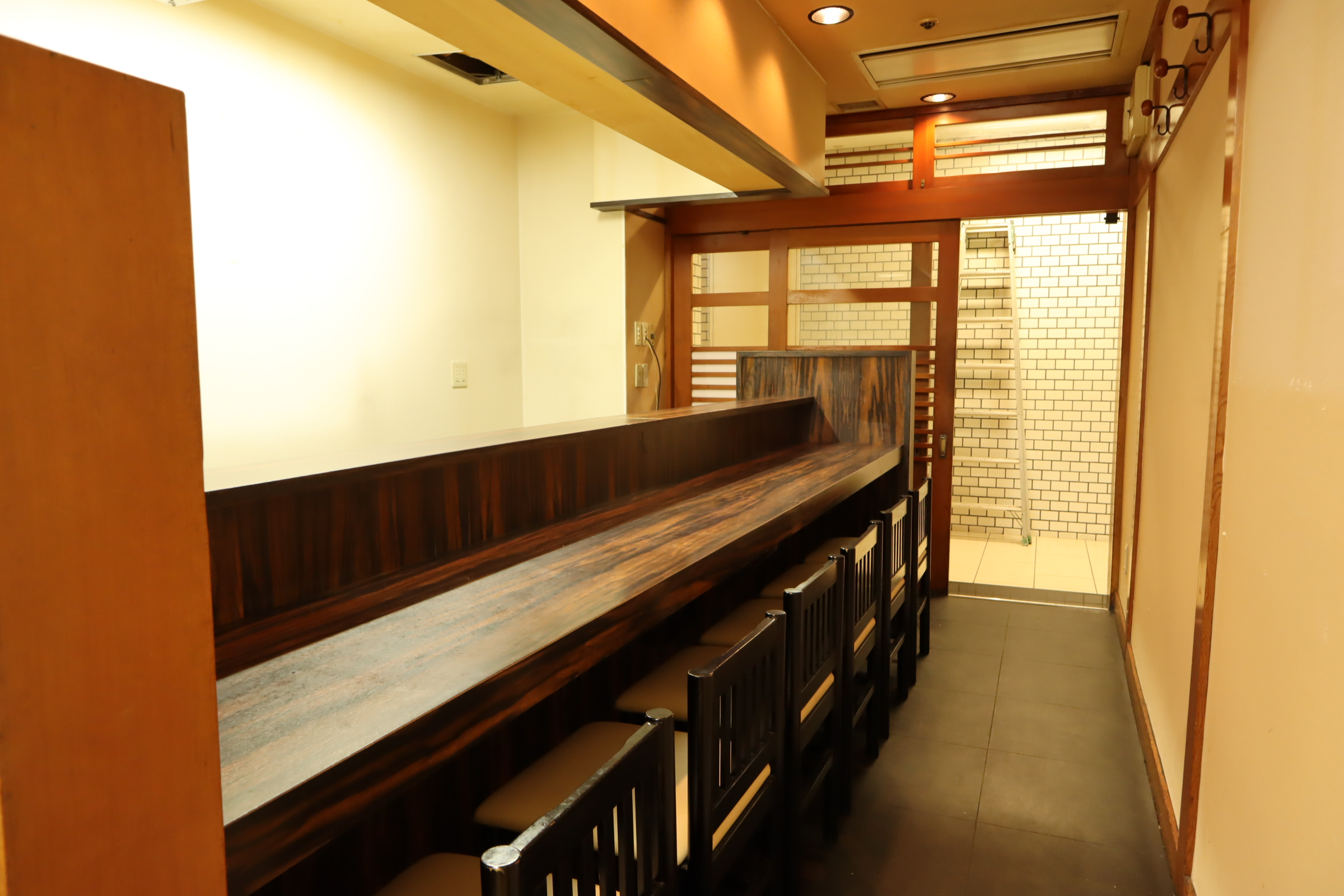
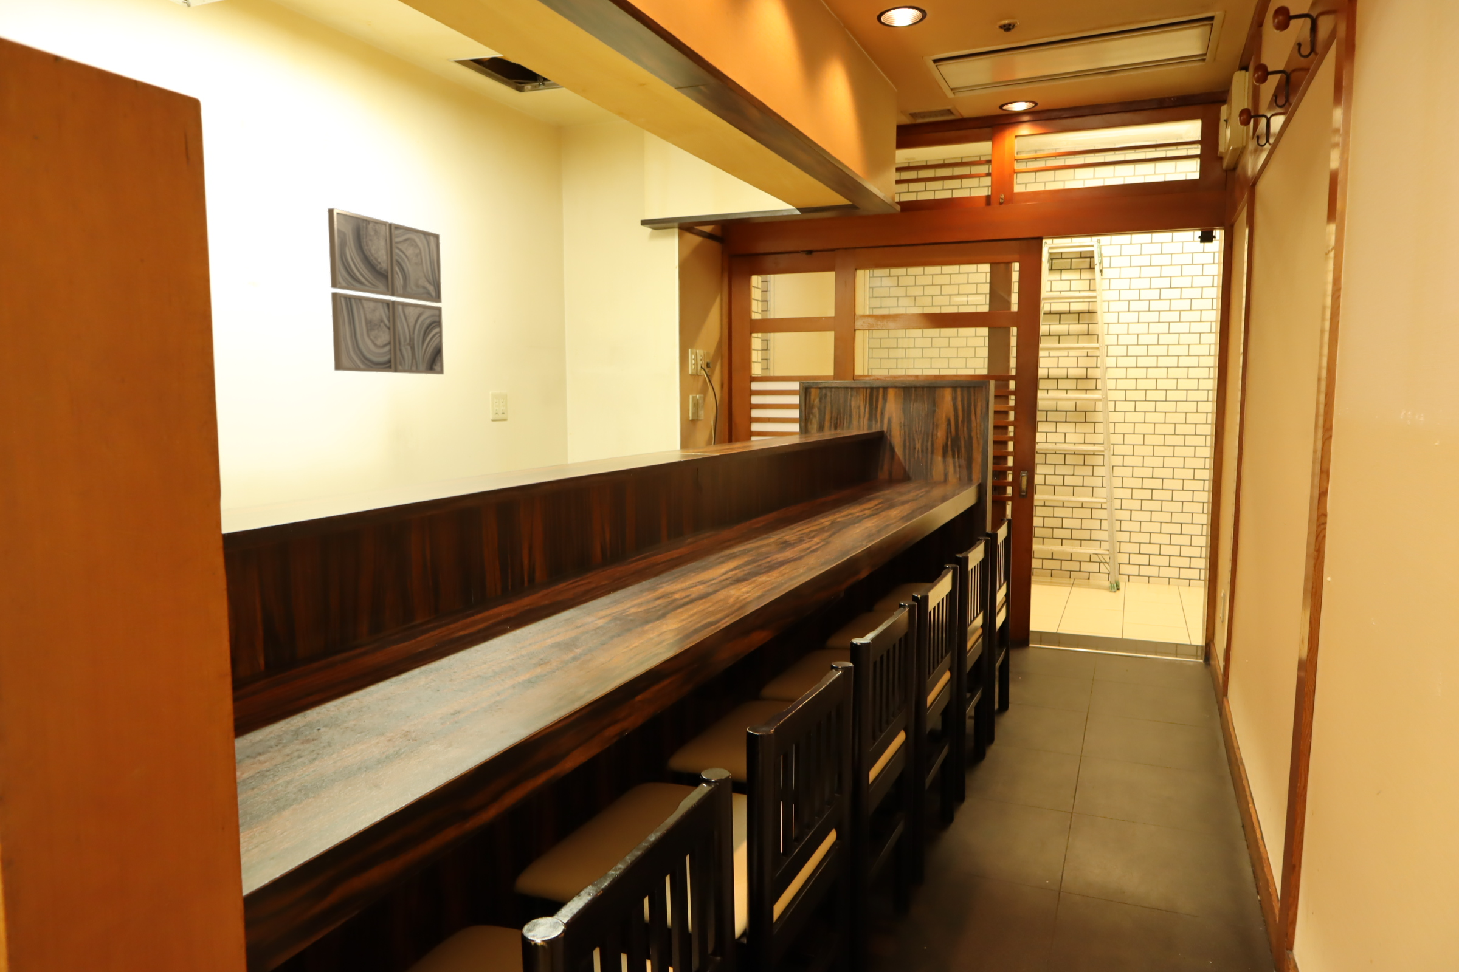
+ wall art (391, 299)
